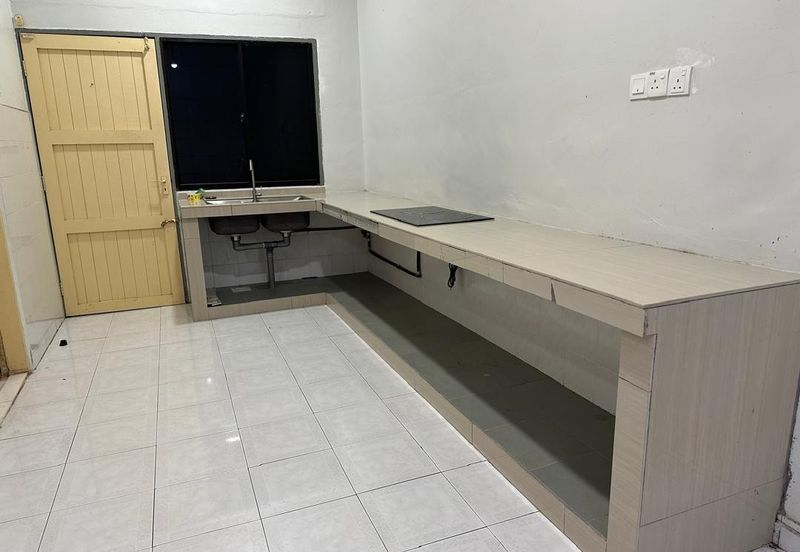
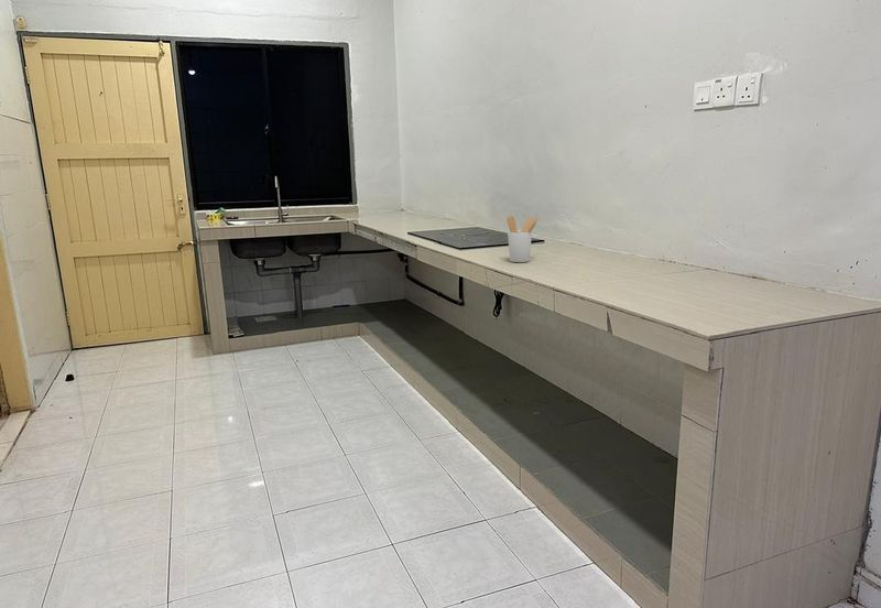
+ utensil holder (523, 238)
